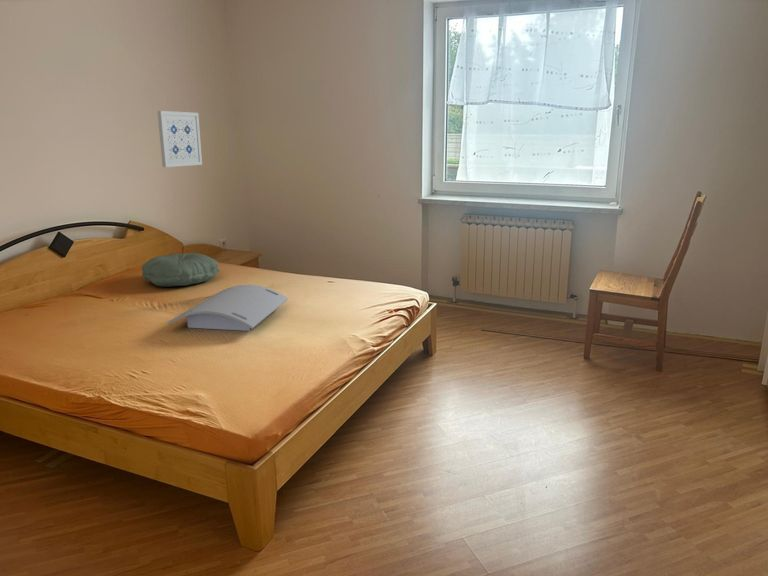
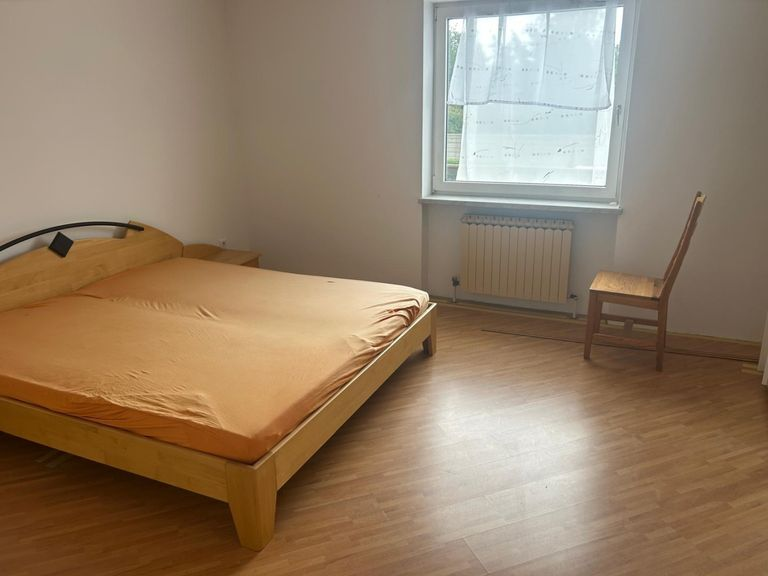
- serving tray (231, 308)
- pillow (179, 268)
- wall art (180, 139)
